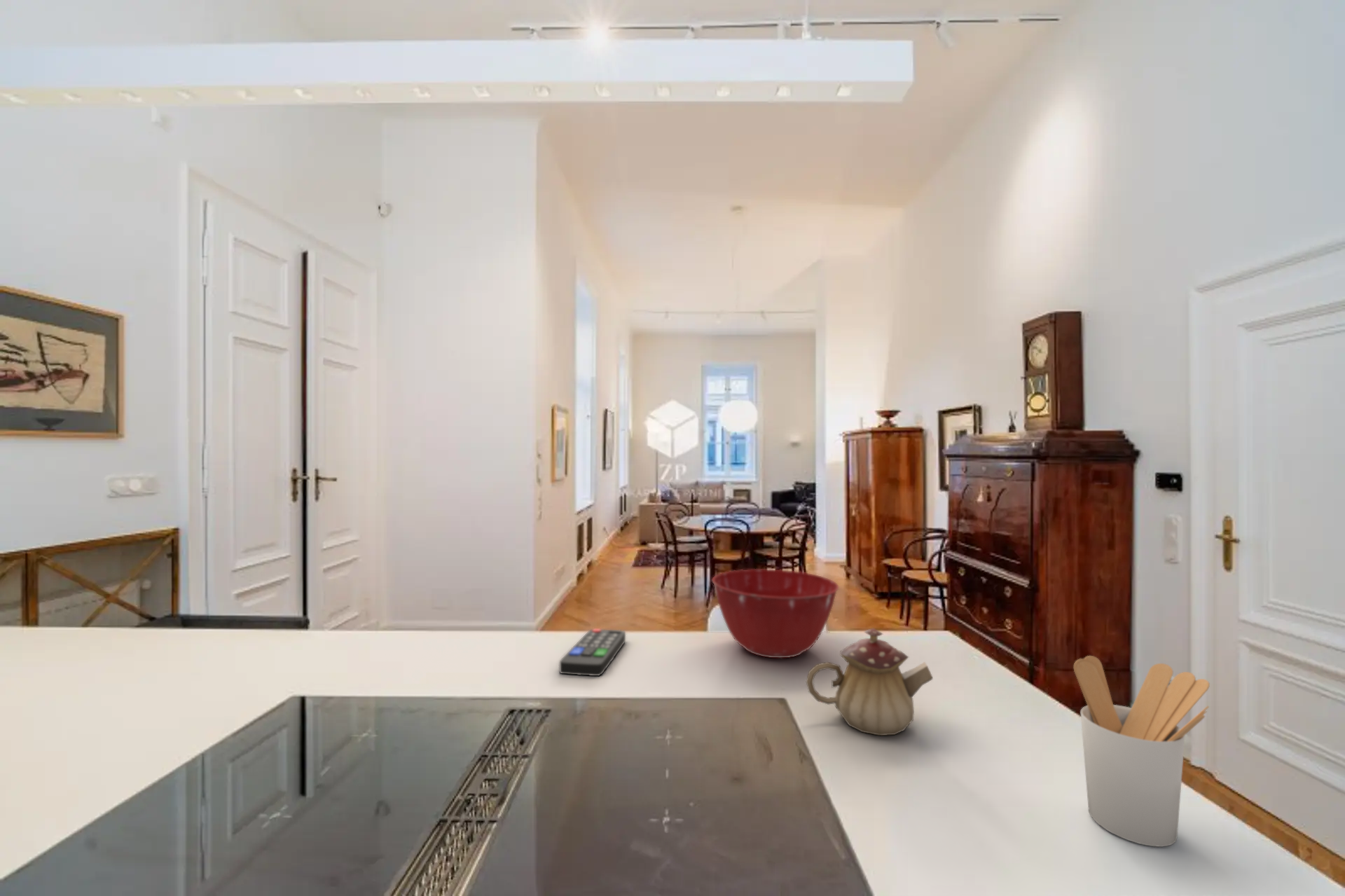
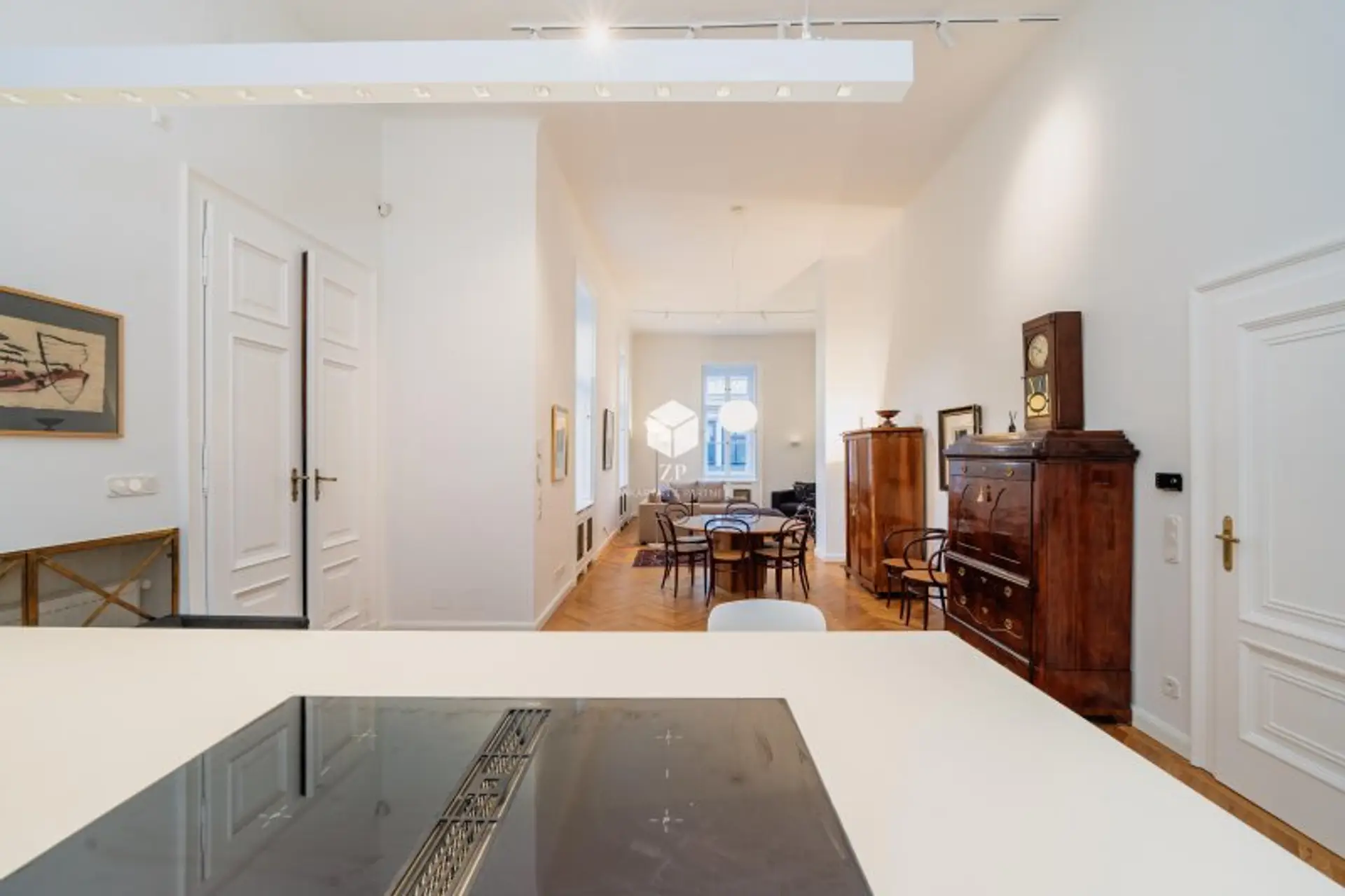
- teapot (868, 674)
- mixing bowl (774, 614)
- utensil holder (1145, 744)
- remote control (595, 649)
